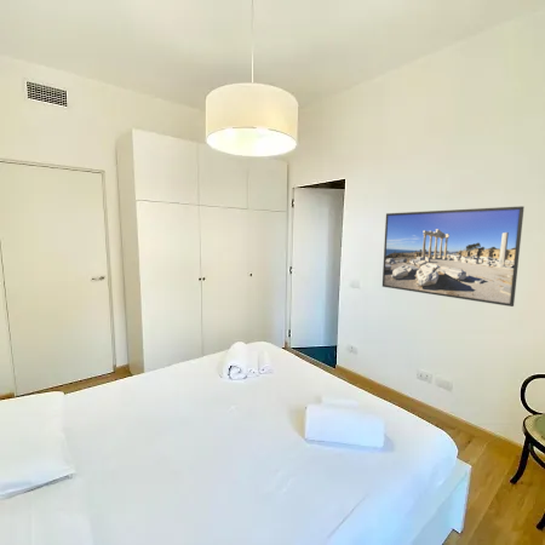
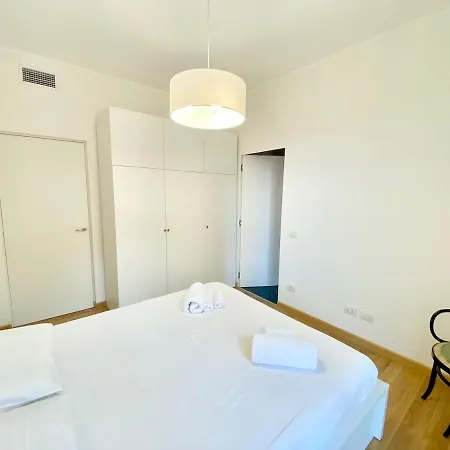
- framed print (441, 253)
